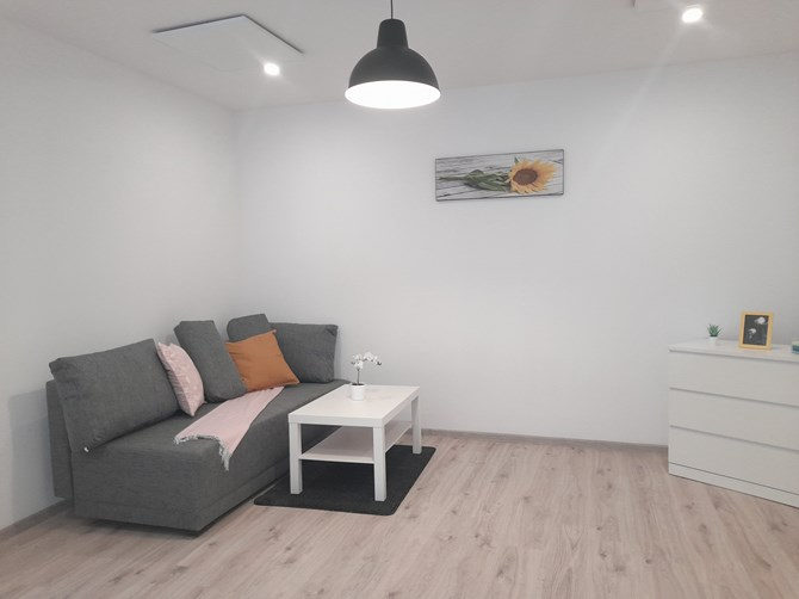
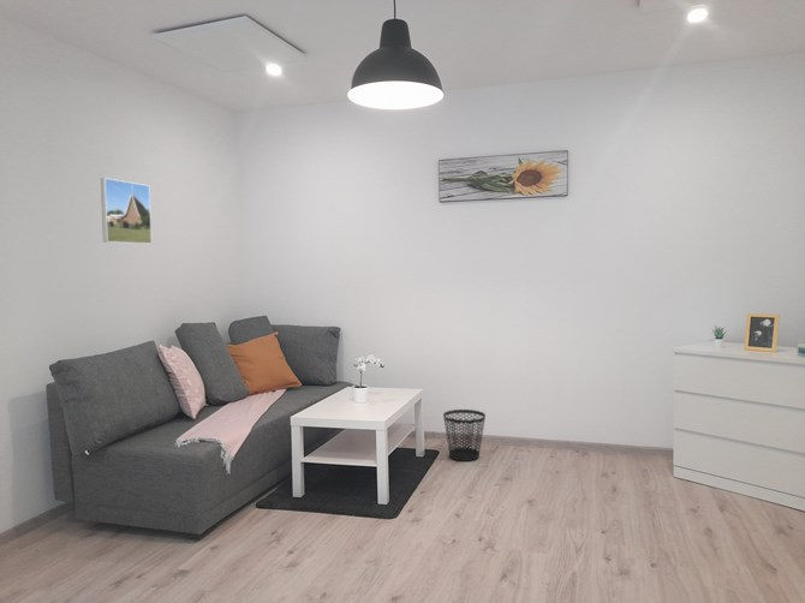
+ wastebasket (464, 436)
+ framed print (127, 213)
